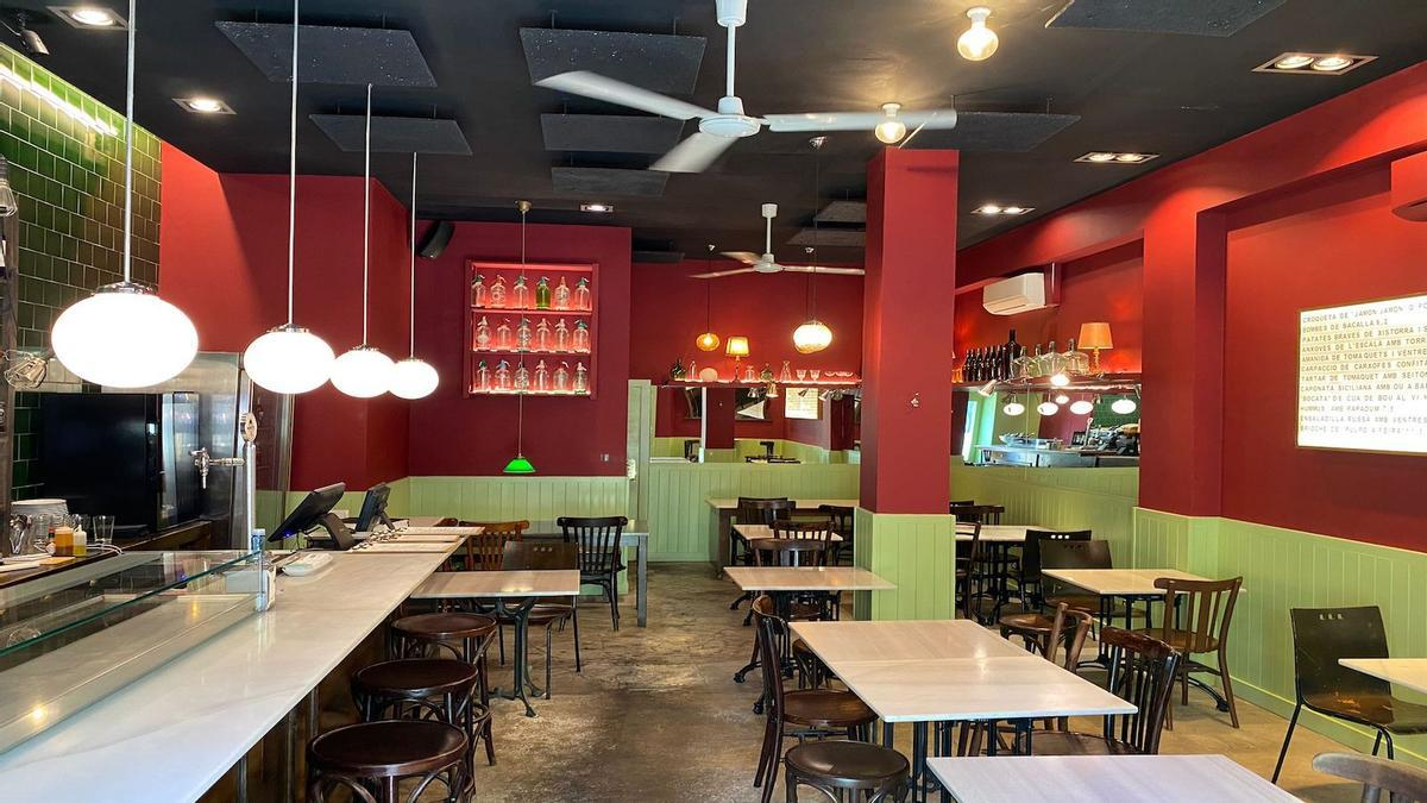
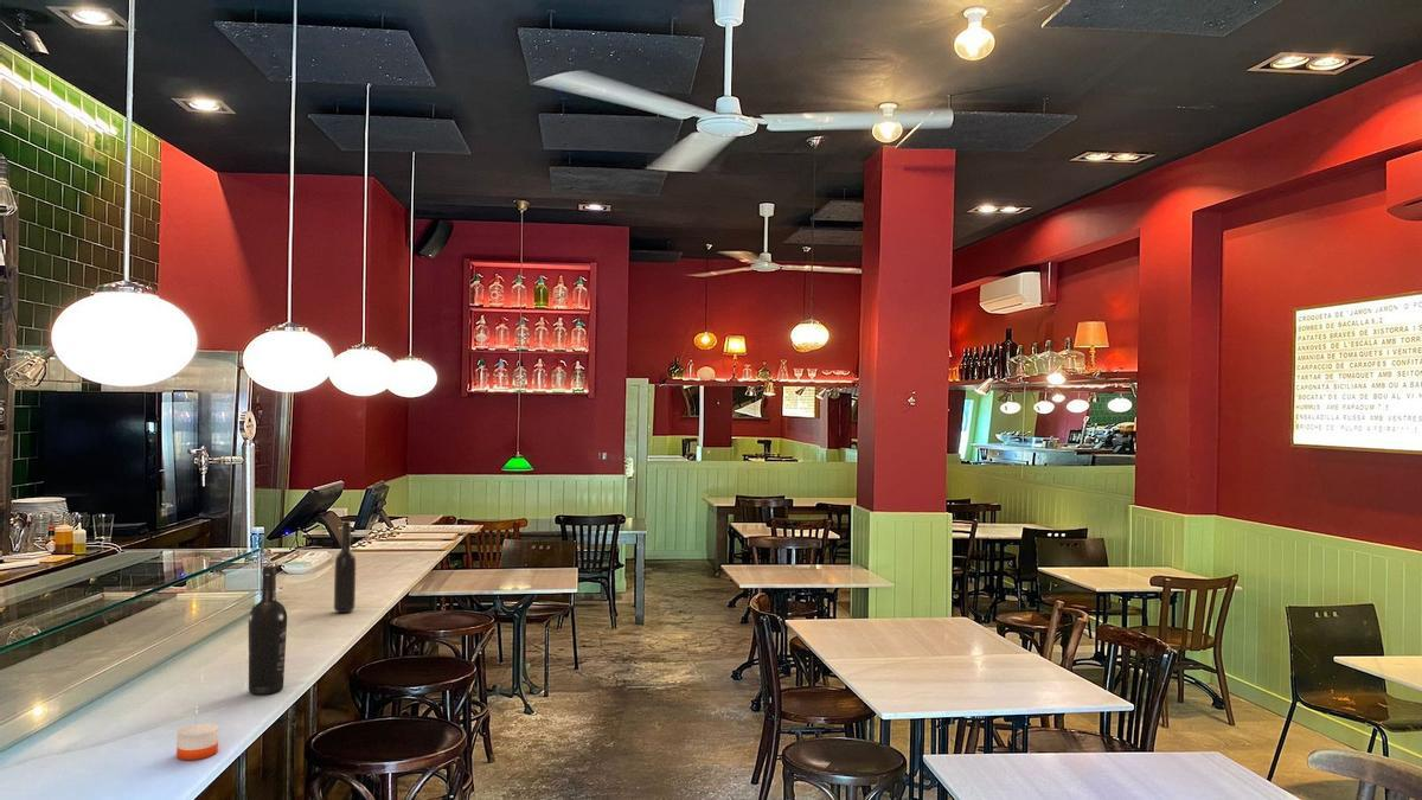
+ candle (198, 728)
+ bottle (345, 565)
+ wine bottle (267, 628)
